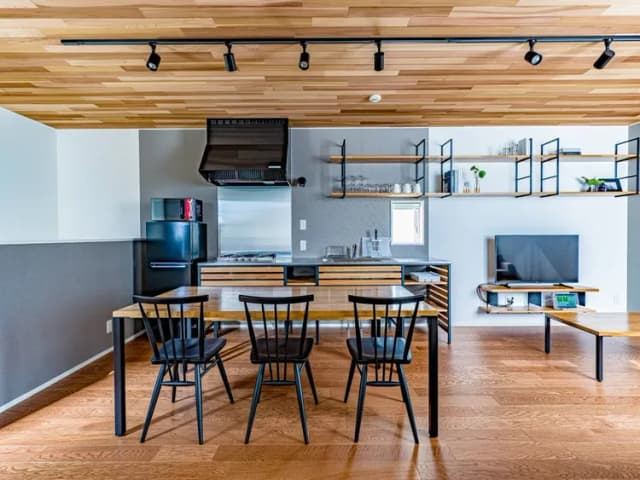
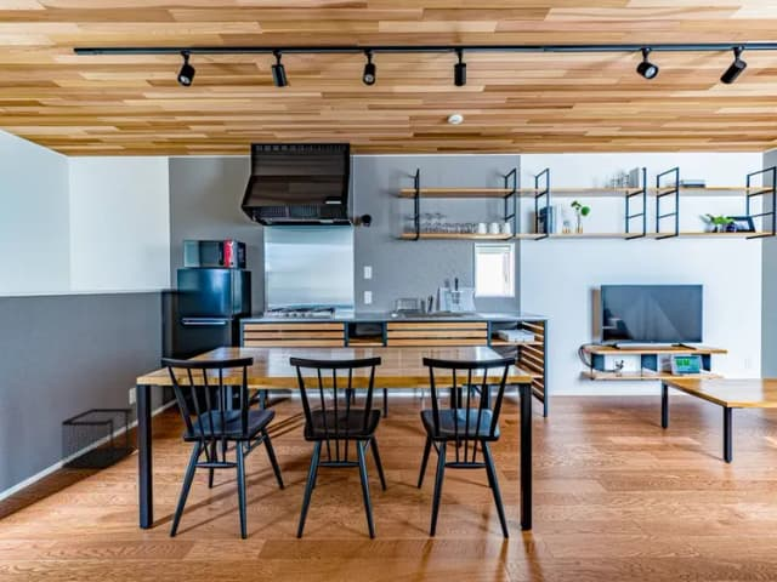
+ wastebasket (98, 436)
